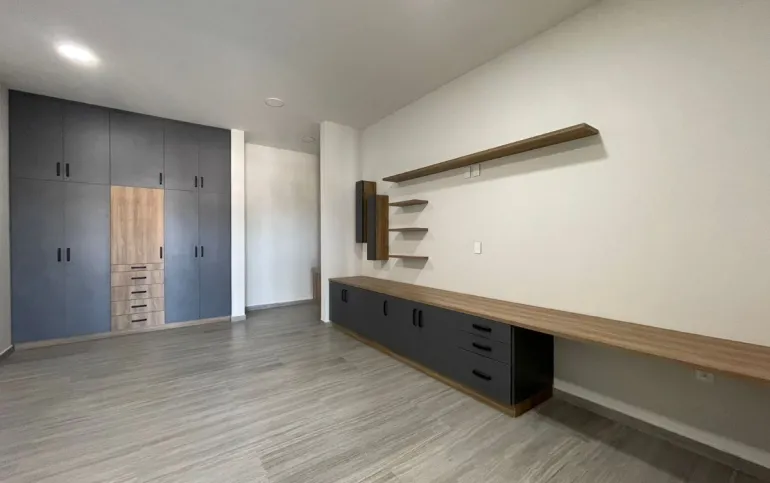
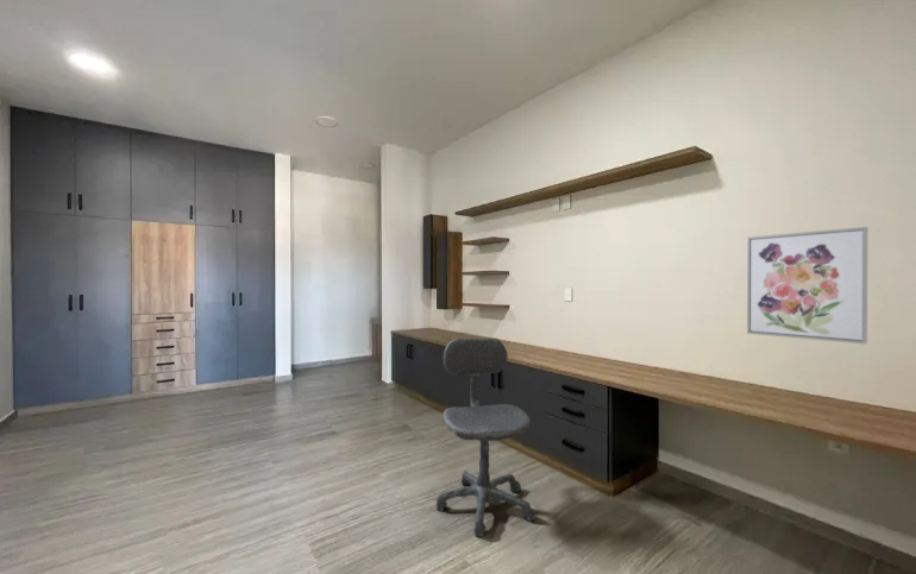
+ office chair (482, 424)
+ wall art (802, 285)
